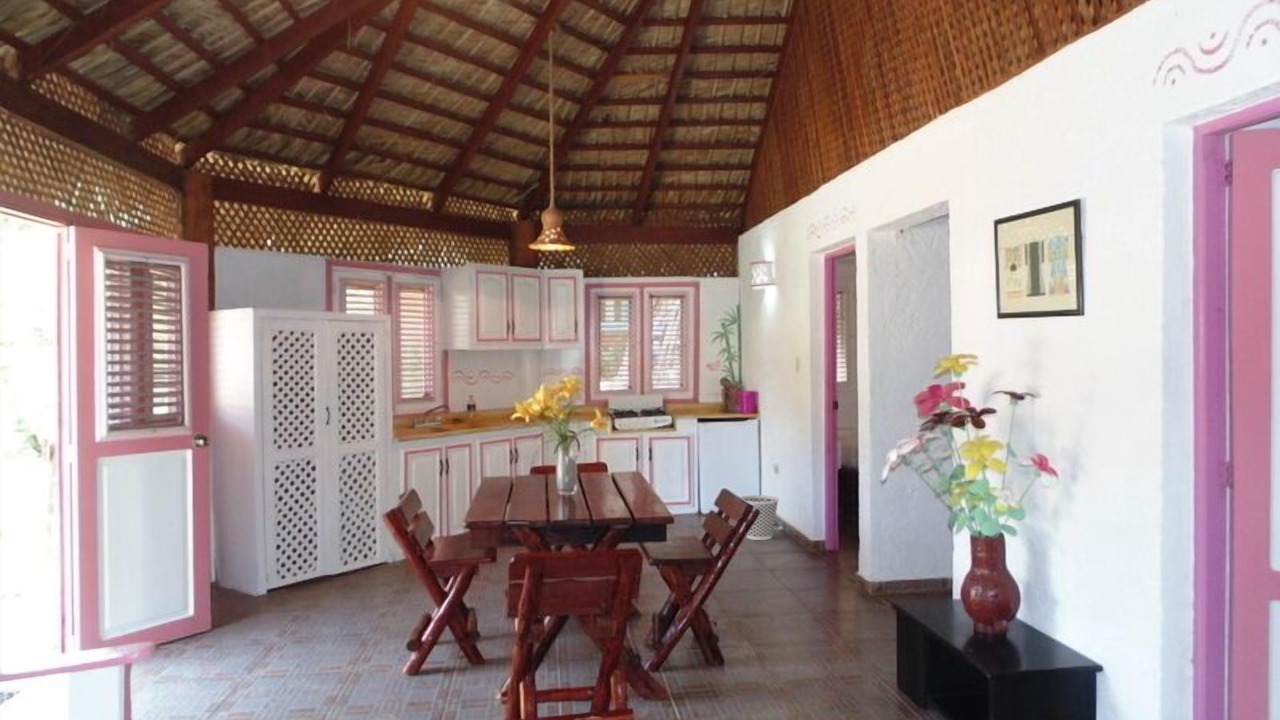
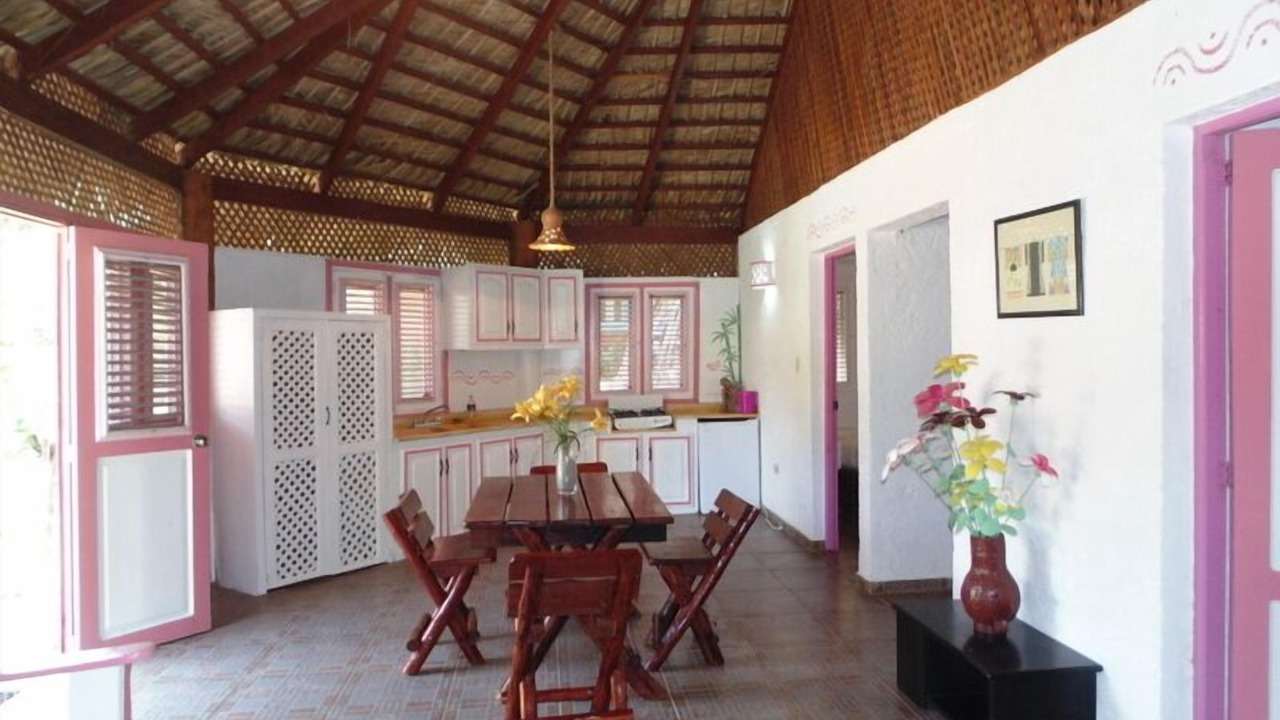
- wastebasket (759, 517)
